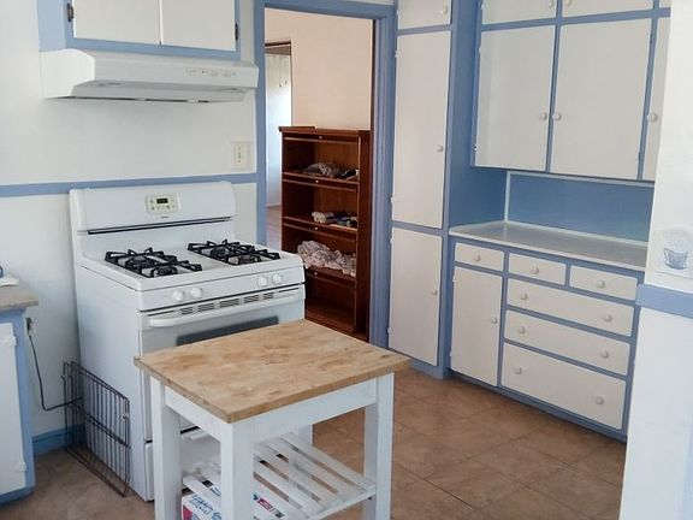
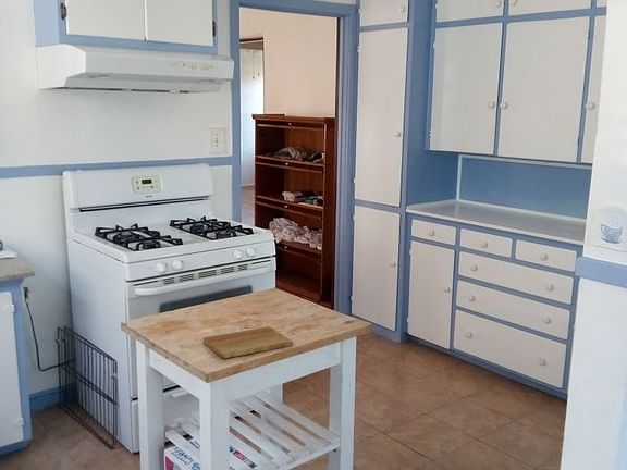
+ cutting board (247, 341)
